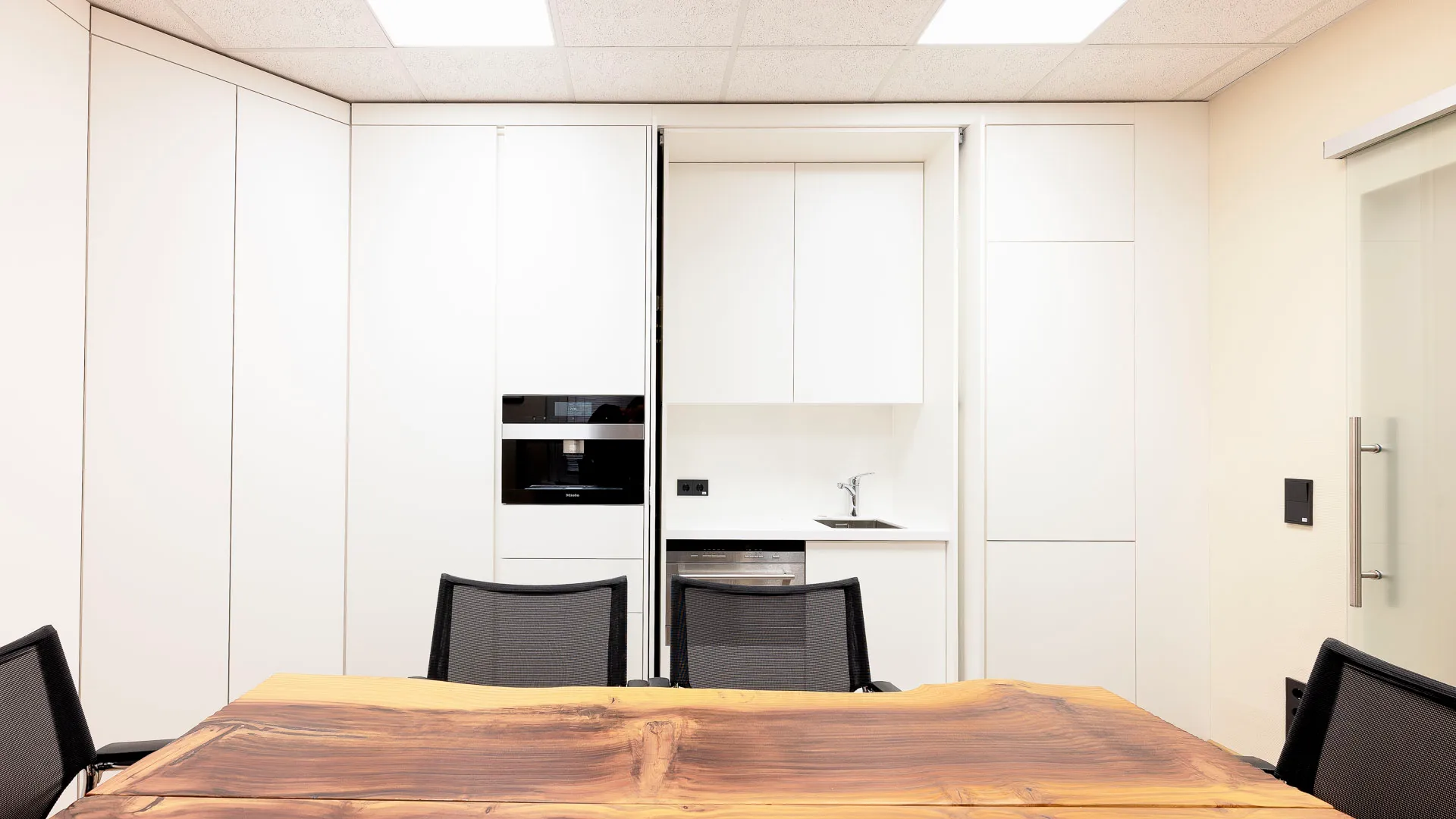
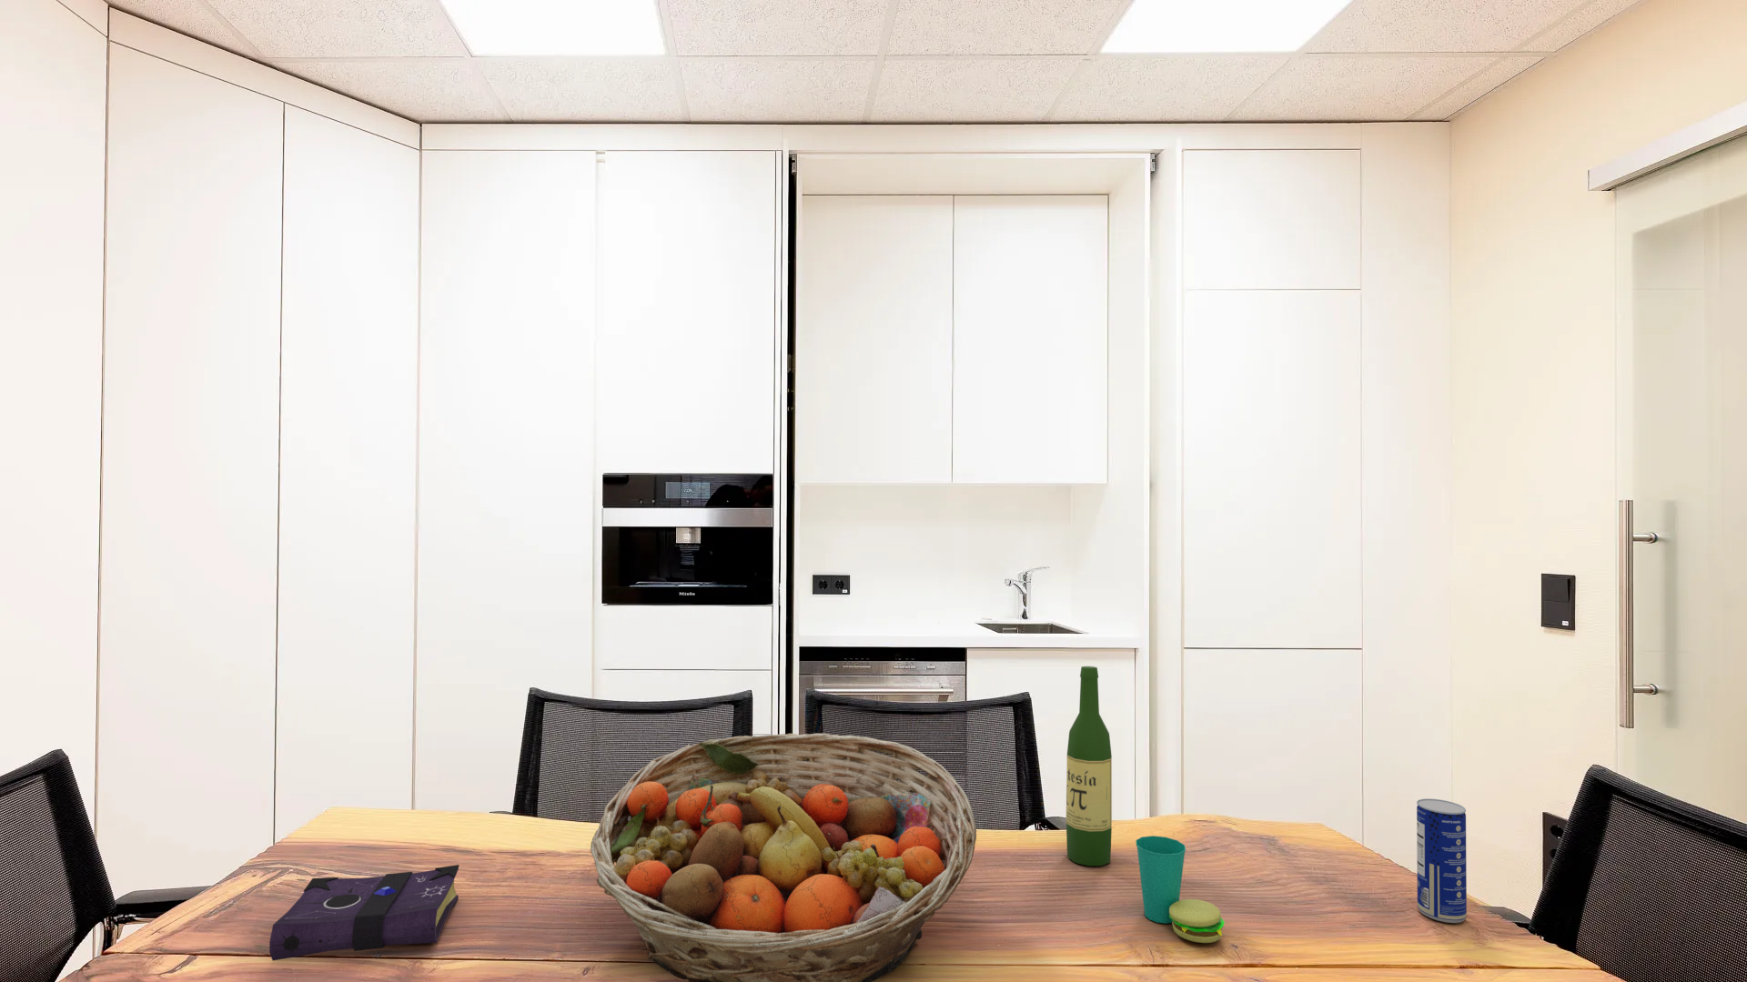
+ wine bottle (1088, 761)
+ cup (1178, 888)
+ beverage can (1441, 860)
+ book (371, 910)
+ fruit basket (785, 849)
